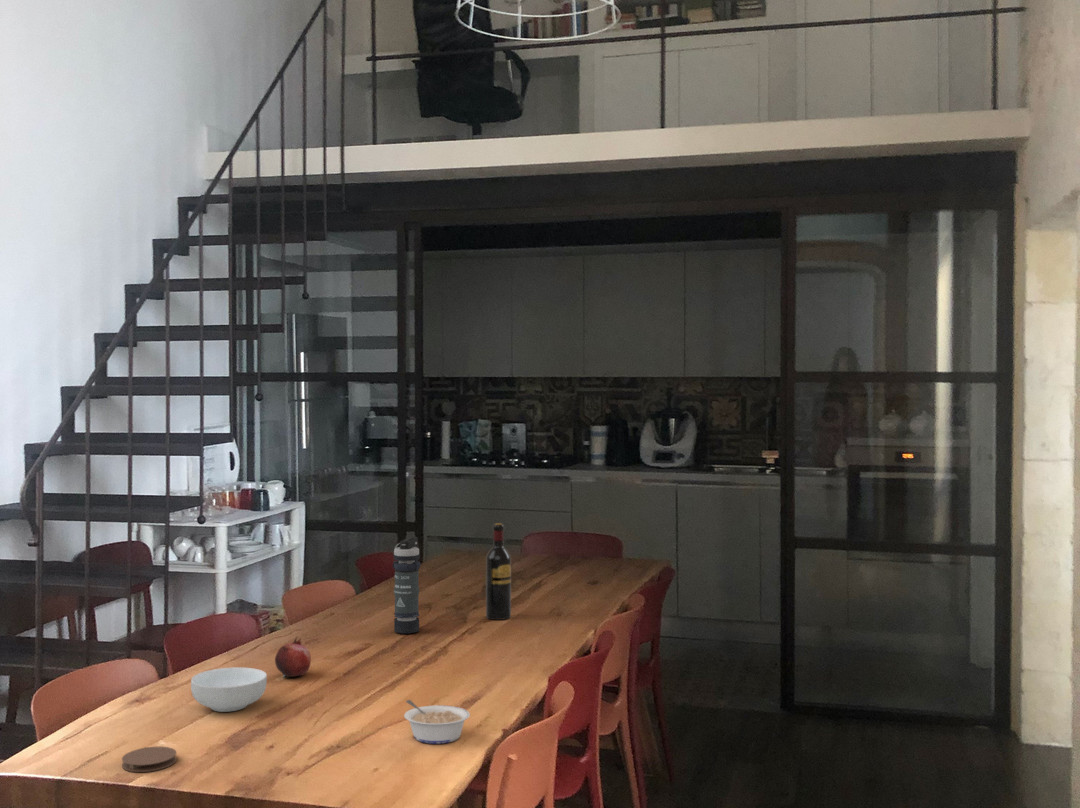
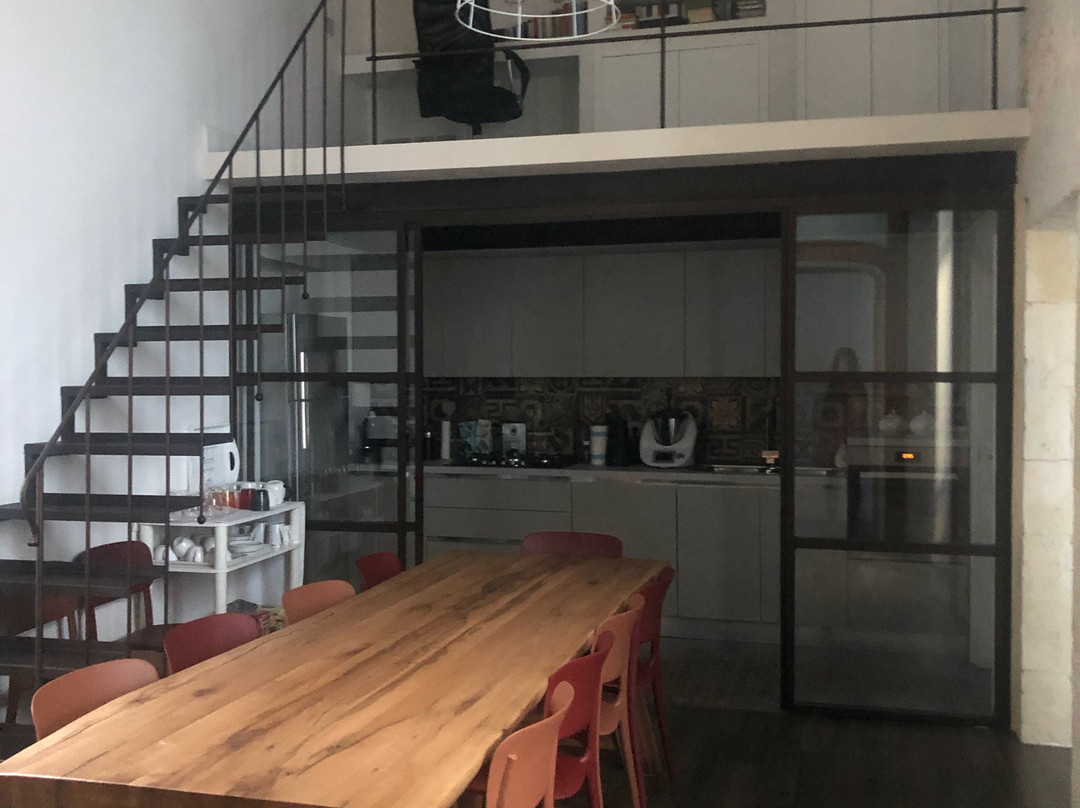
- wine bottle (498, 570)
- coaster (149, 758)
- fruit (293, 656)
- cereal bowl (229, 691)
- smoke grenade (408, 583)
- legume (434, 723)
